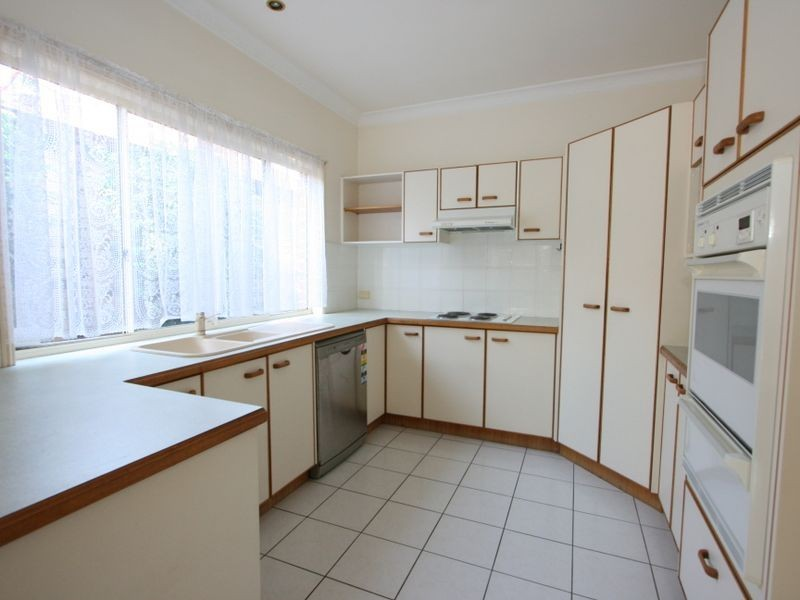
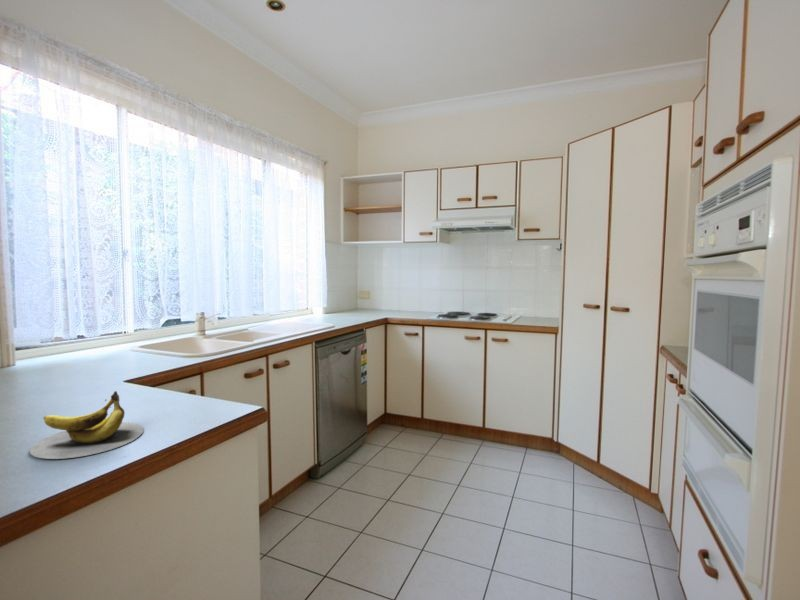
+ banana (89, 416)
